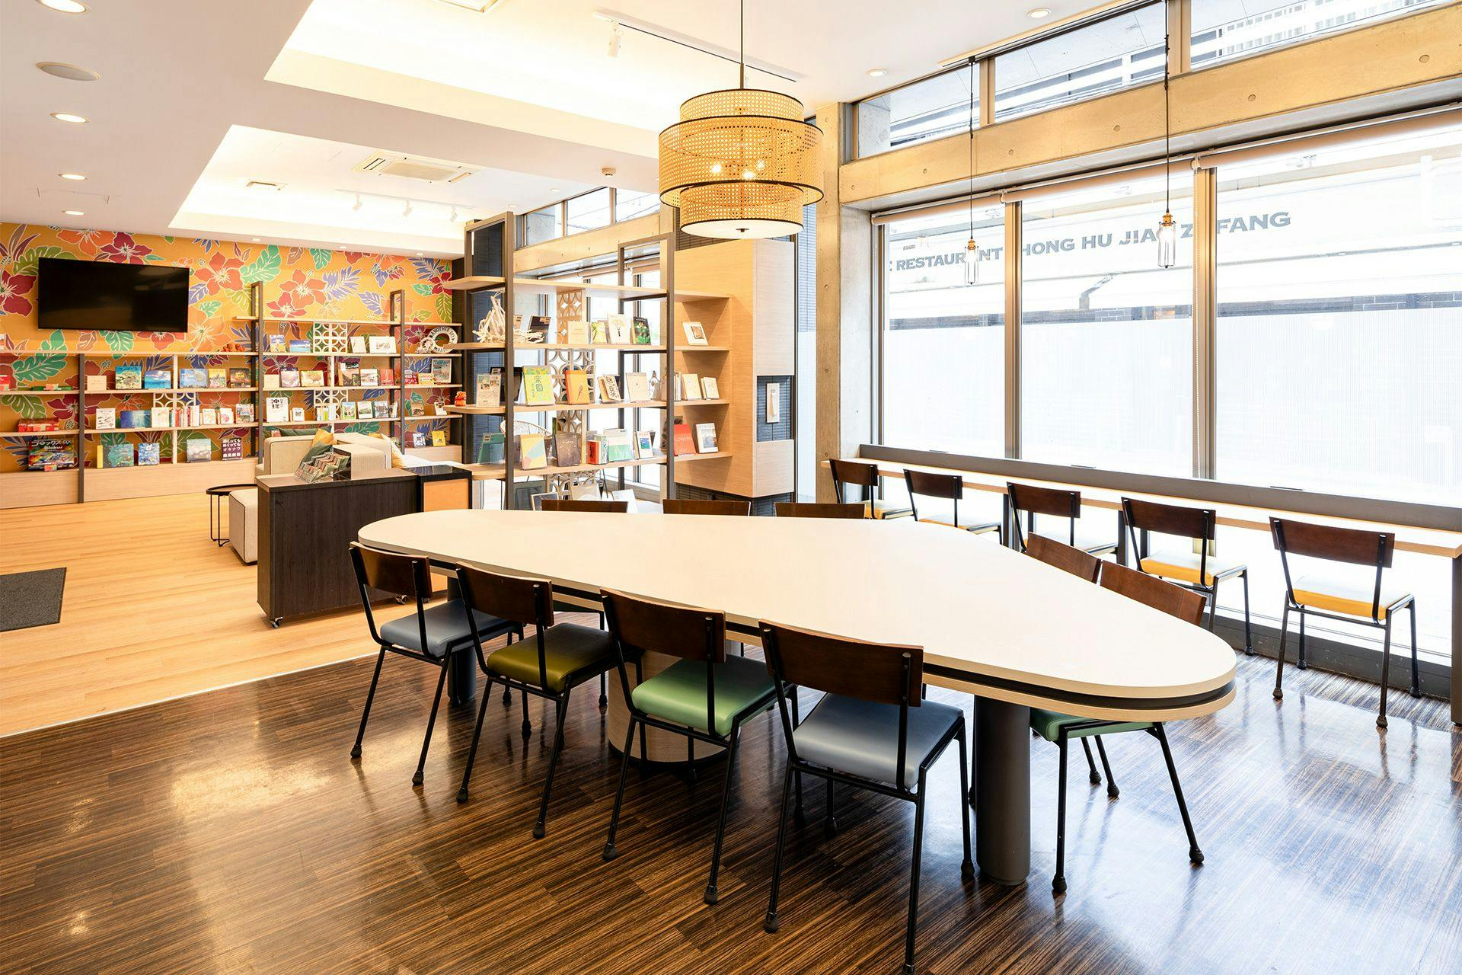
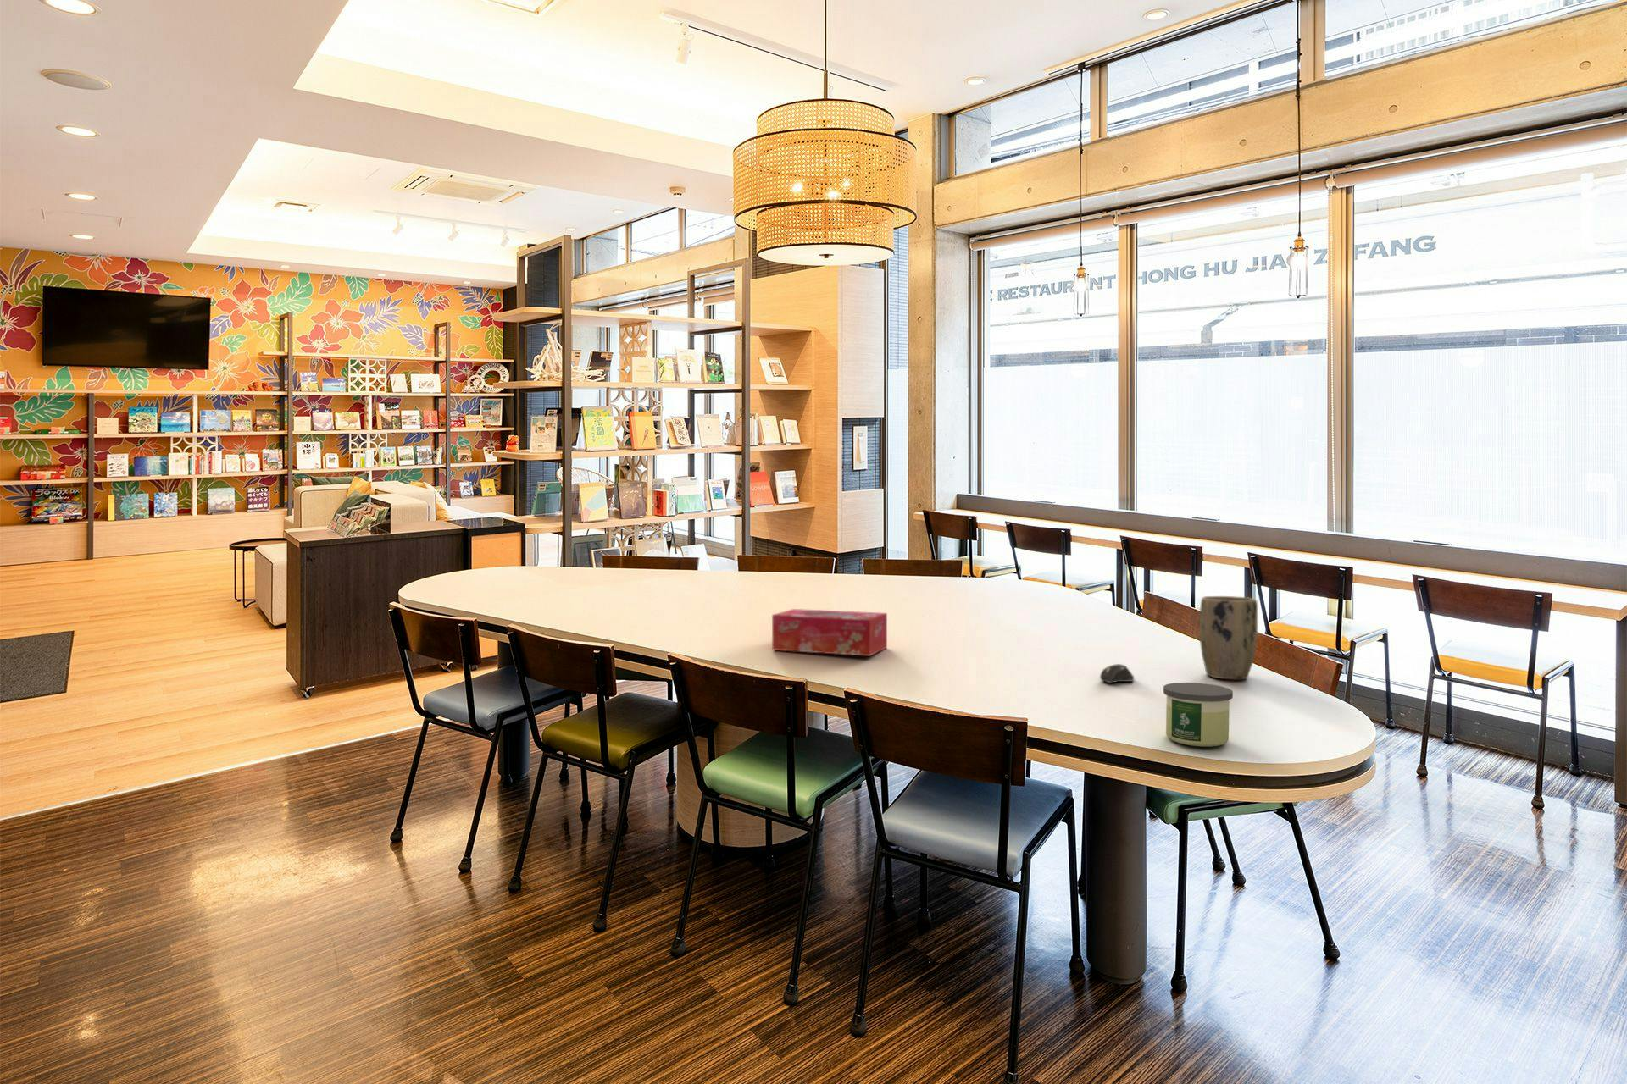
+ plant pot (1228, 636)
+ computer mouse (1117, 673)
+ candle (1196, 714)
+ tissue box (829, 632)
